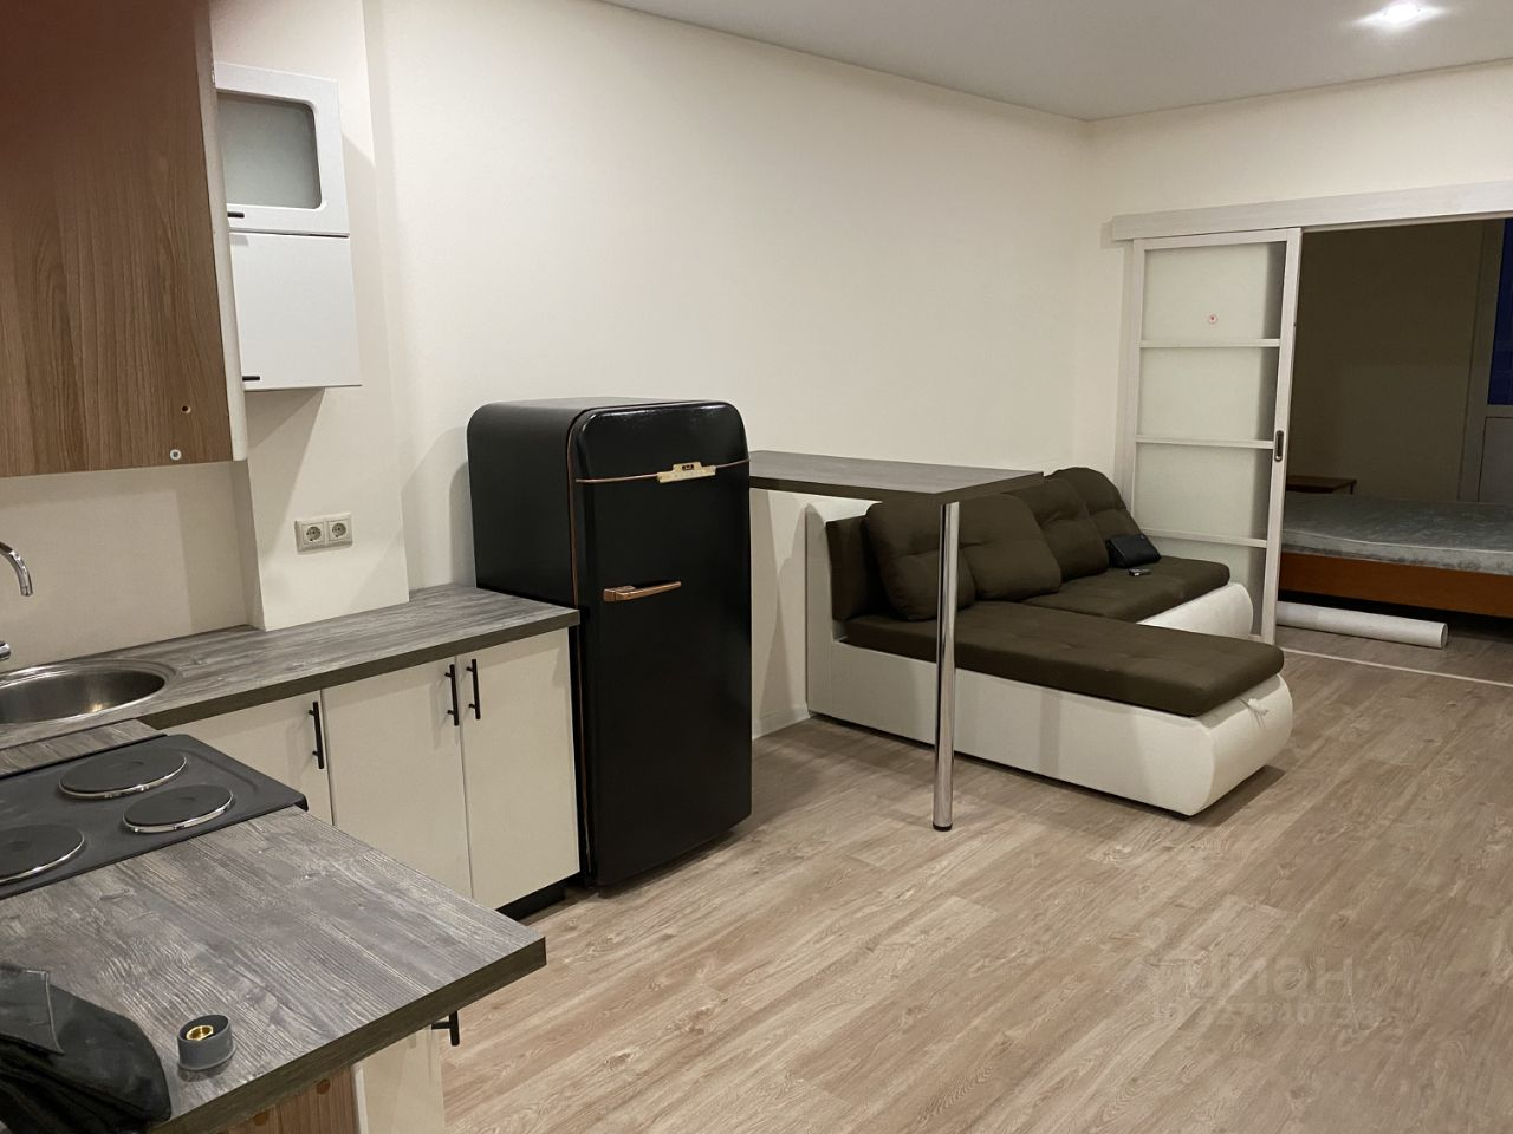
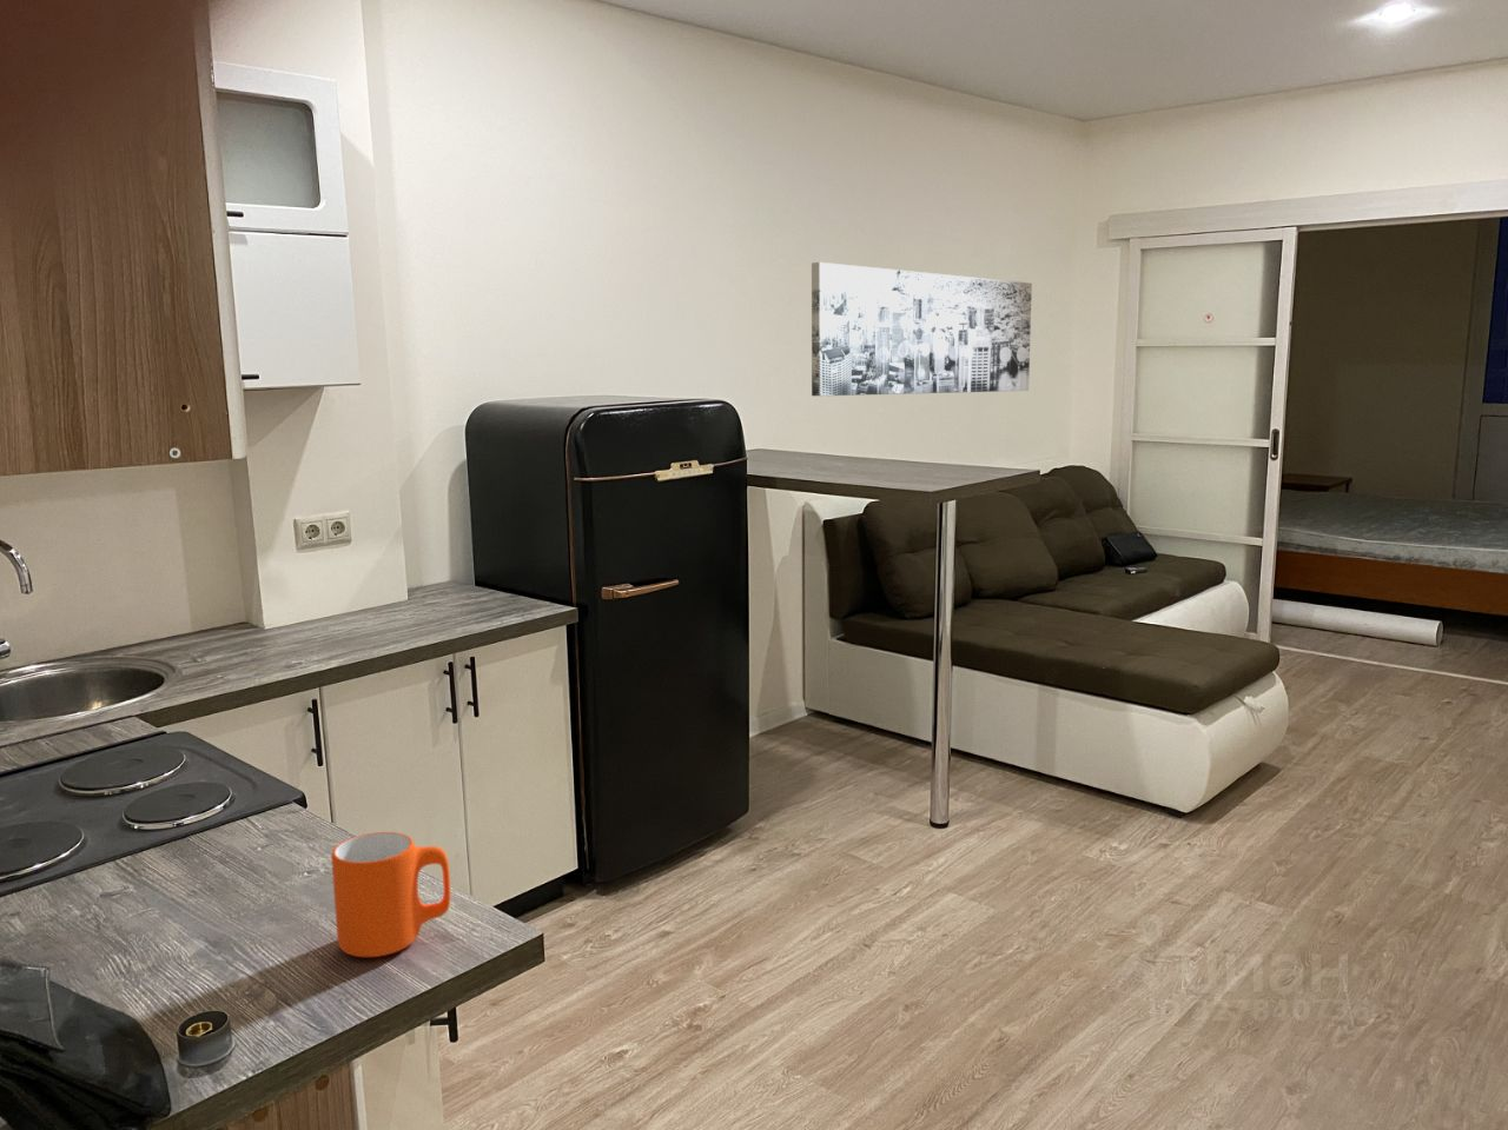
+ wall art (932, 334)
+ mug (387, 889)
